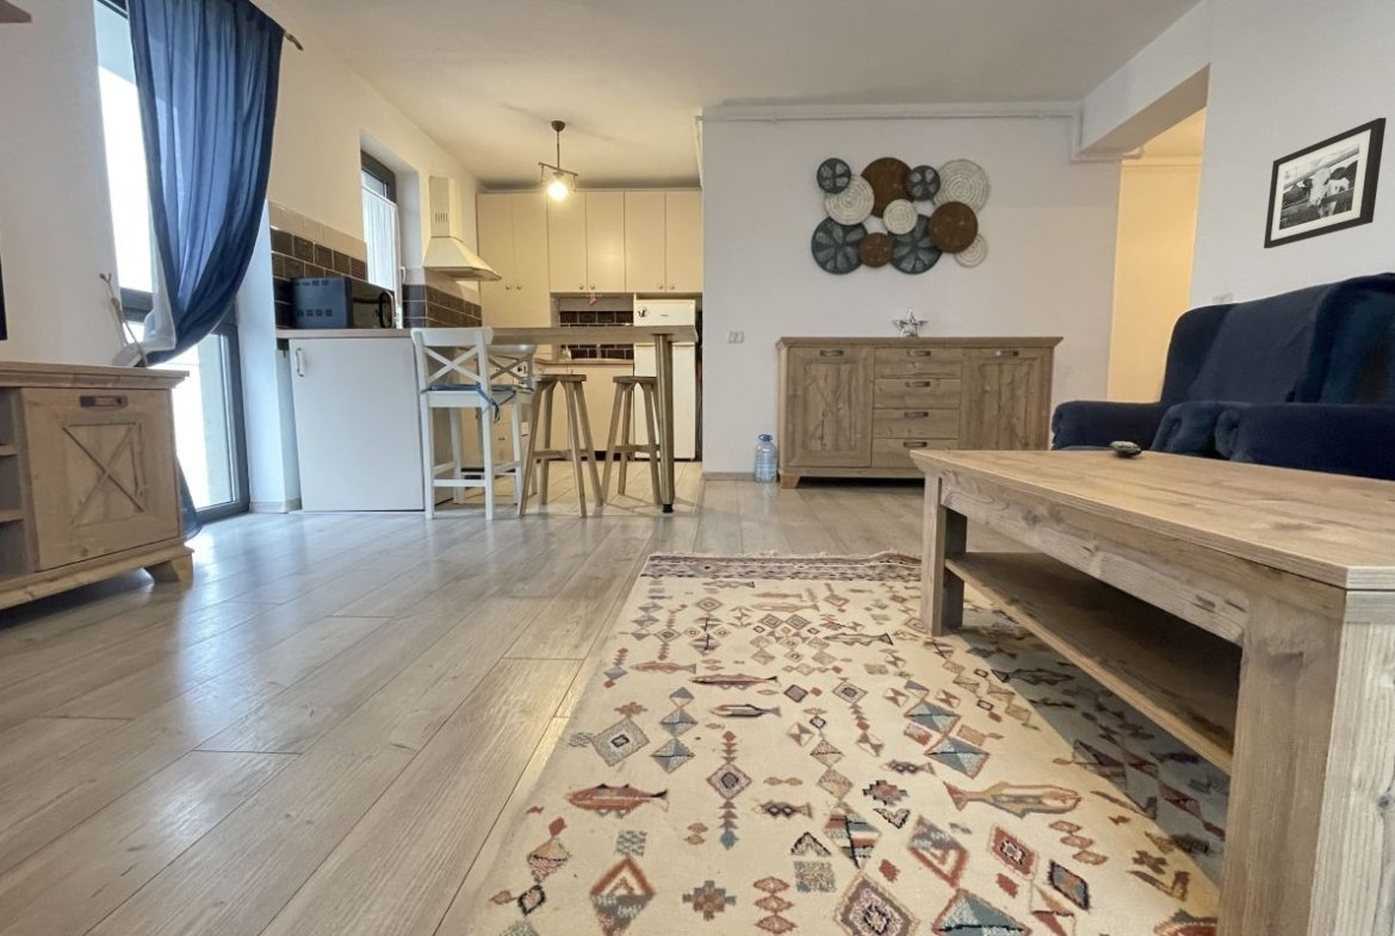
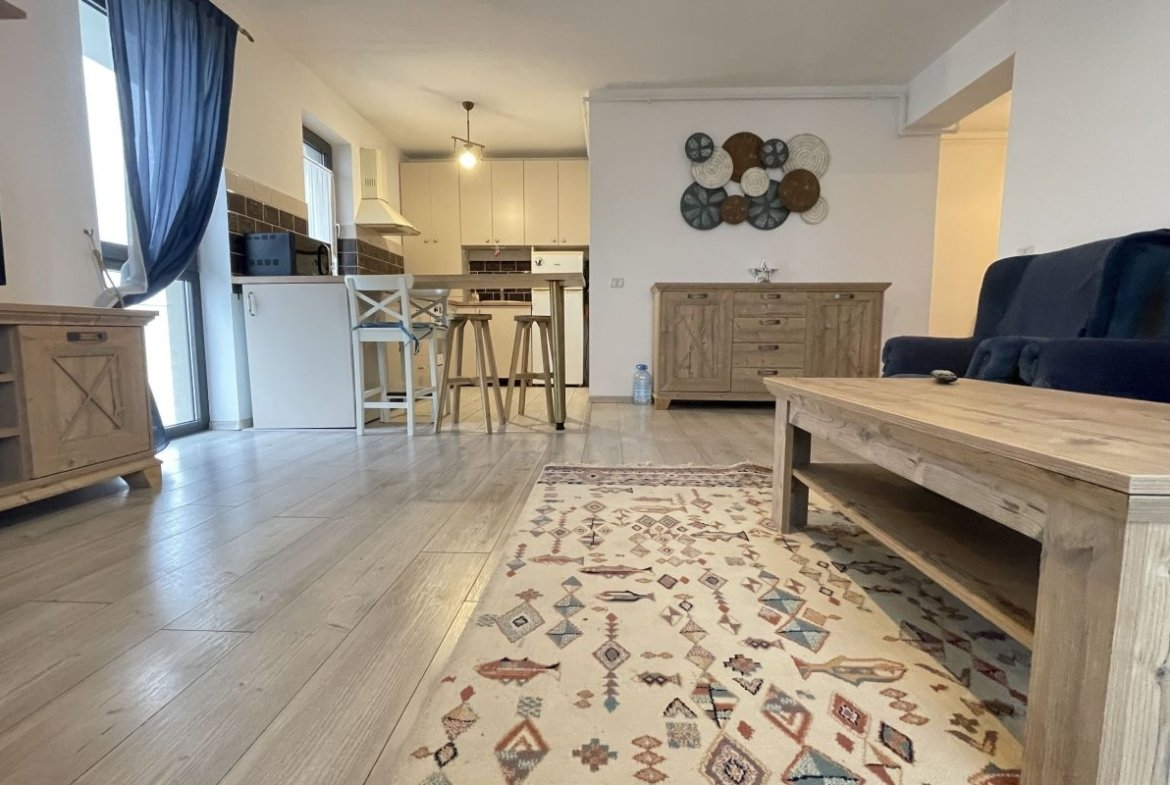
- picture frame (1319, 188)
